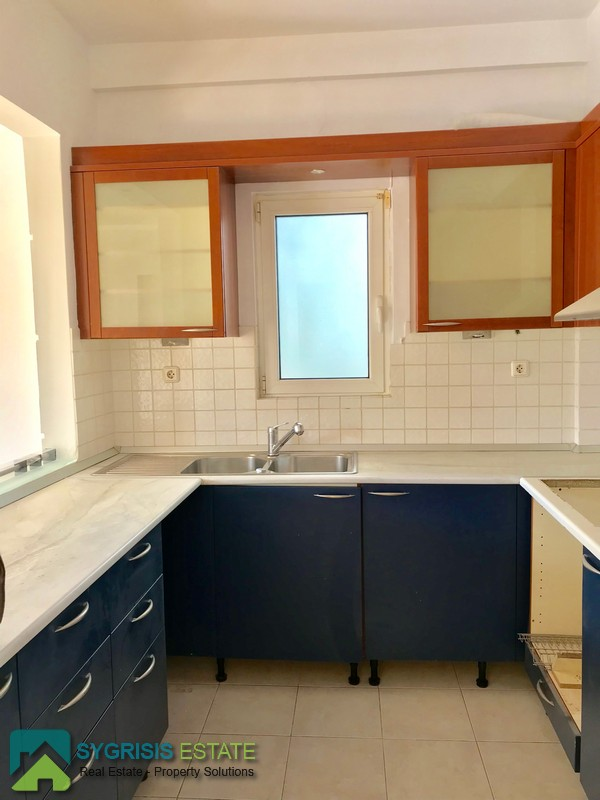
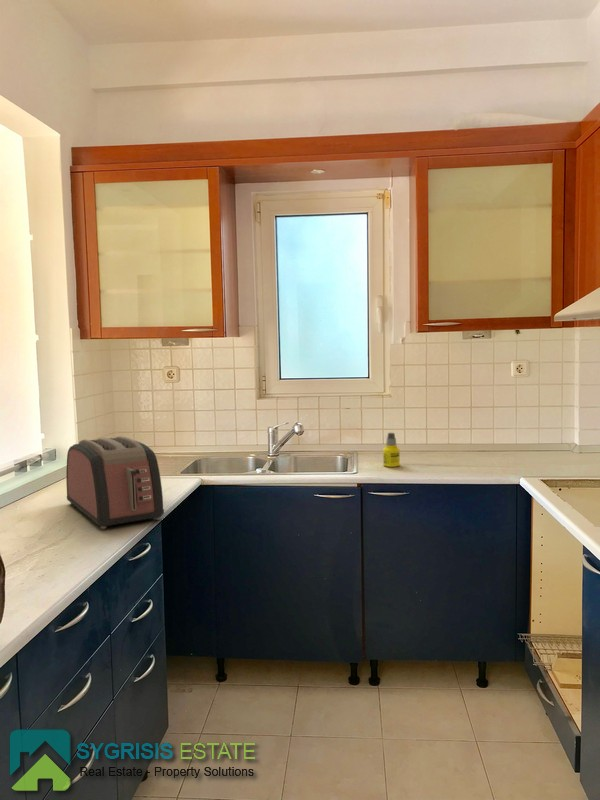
+ toaster (112, 476)
+ bottle (391, 449)
